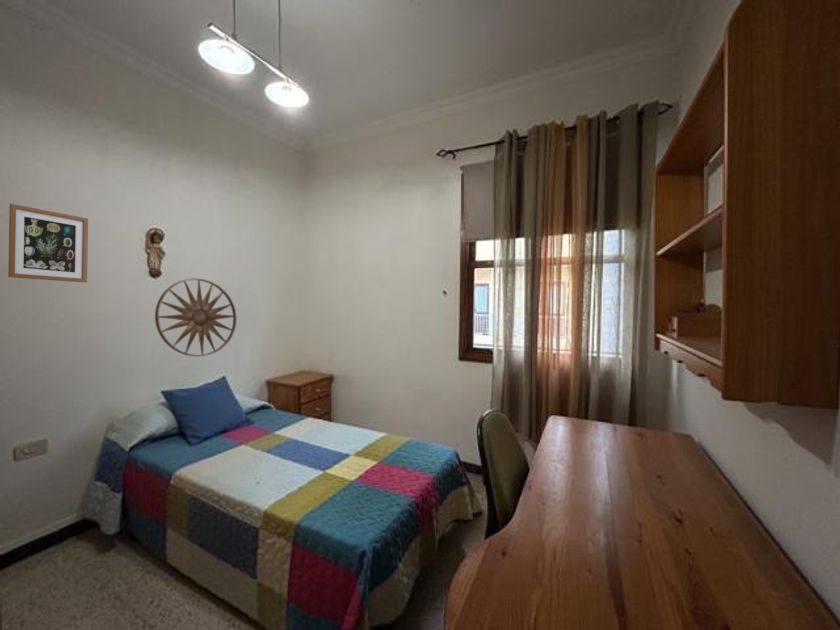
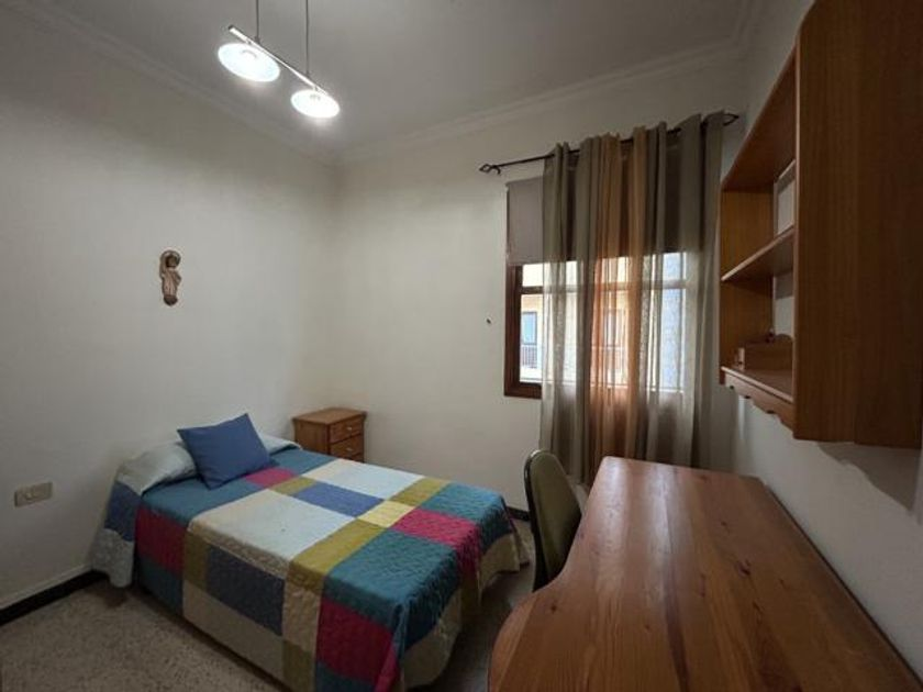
- wall art (199, 317)
- wall art (50, 245)
